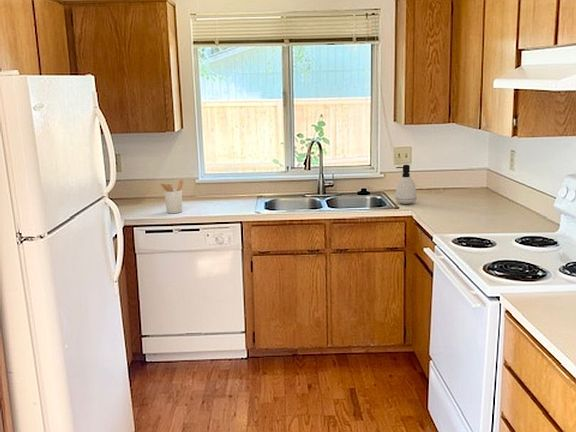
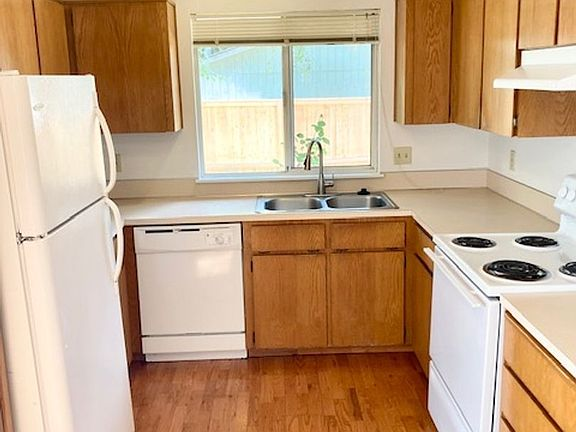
- soap dispenser (405, 184)
- utensil holder (171, 196)
